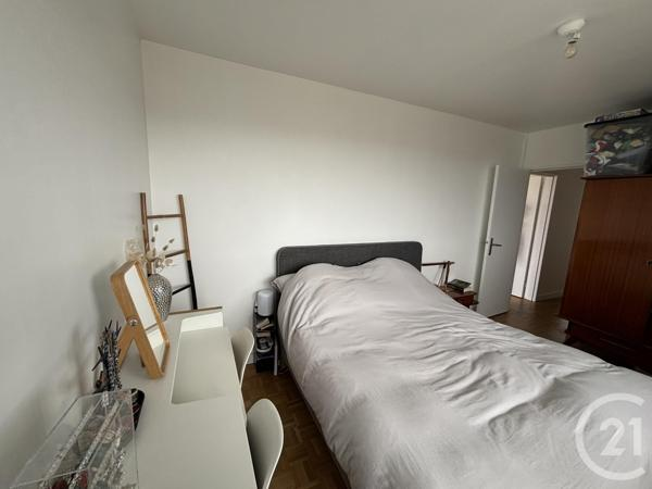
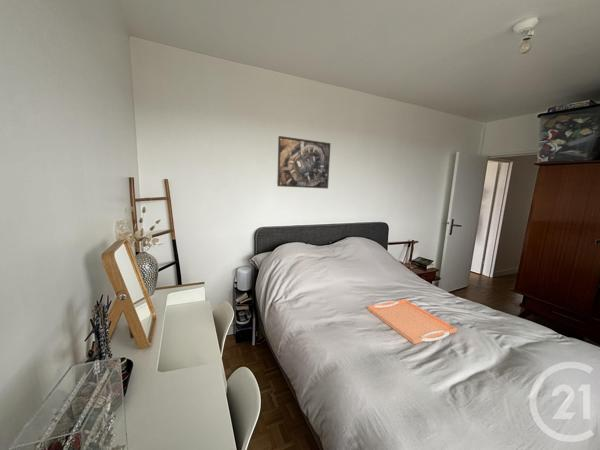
+ serving tray (408, 318)
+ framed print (304, 164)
